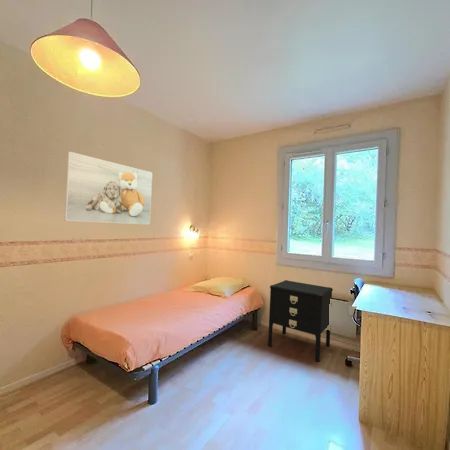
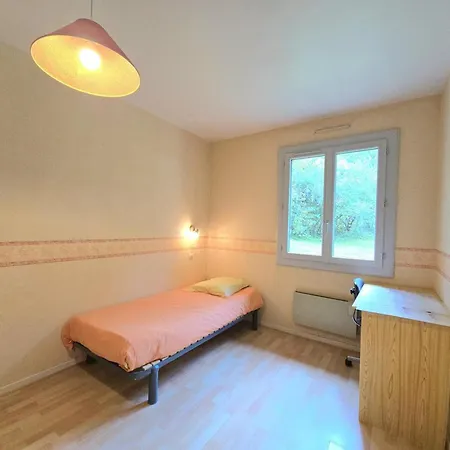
- nightstand (299, 316)
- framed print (114, 193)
